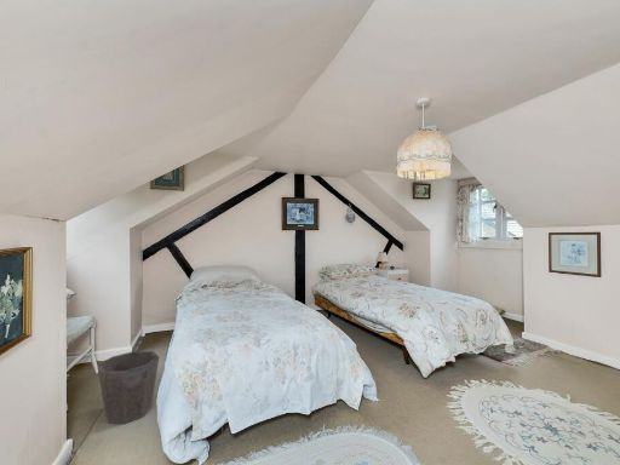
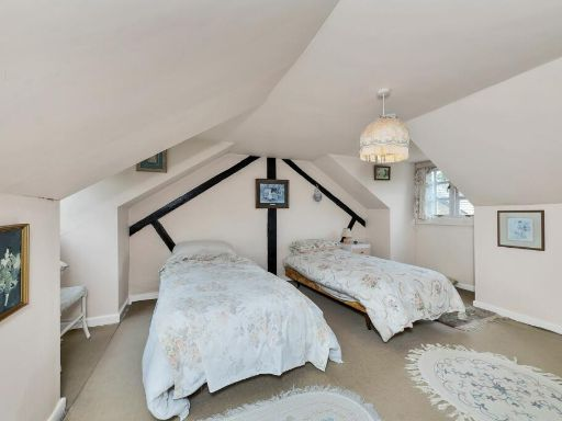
- waste bin (128, 386)
